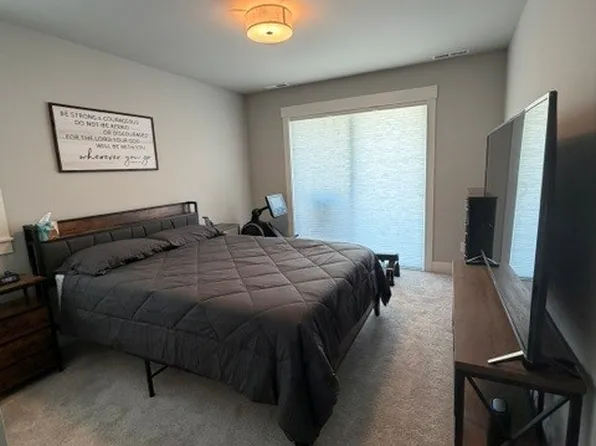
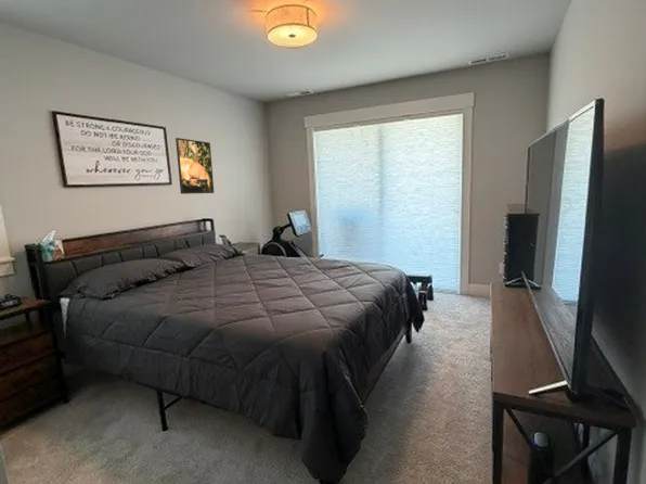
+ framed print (195, 167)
